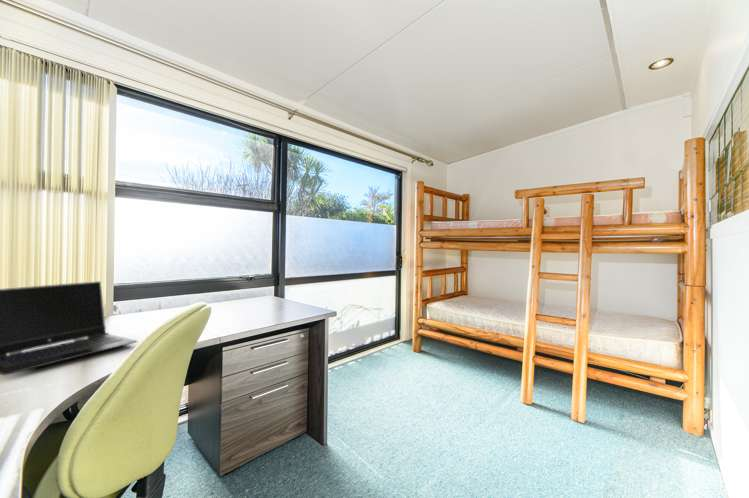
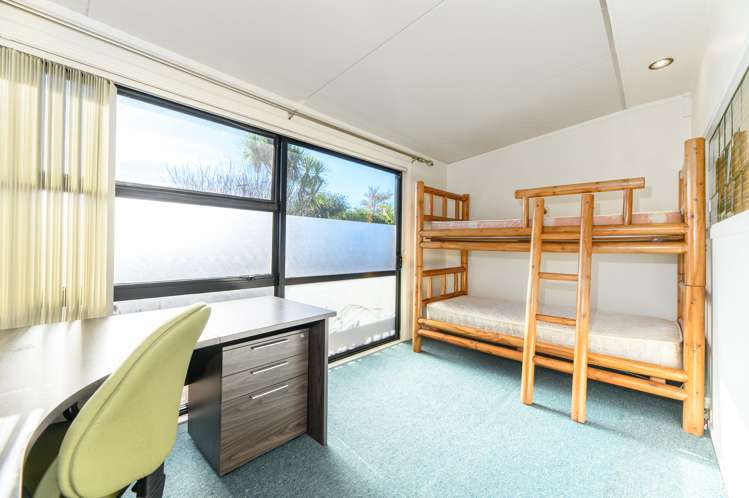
- laptop computer (61, 320)
